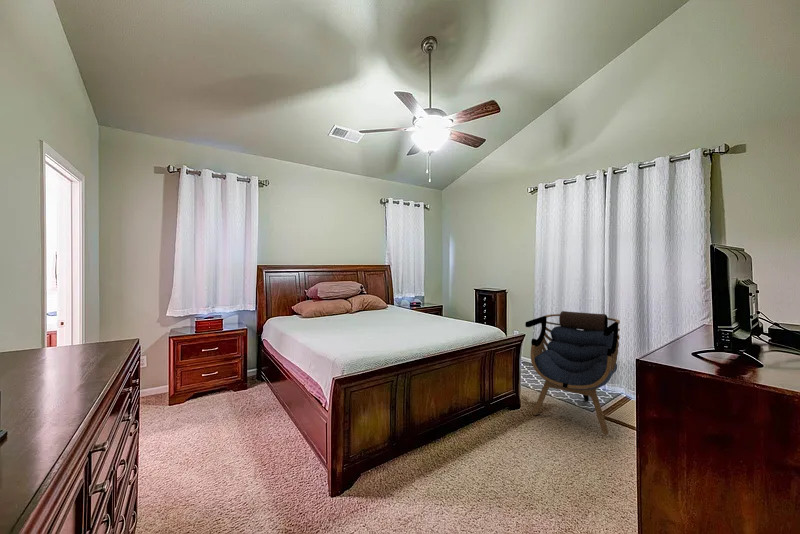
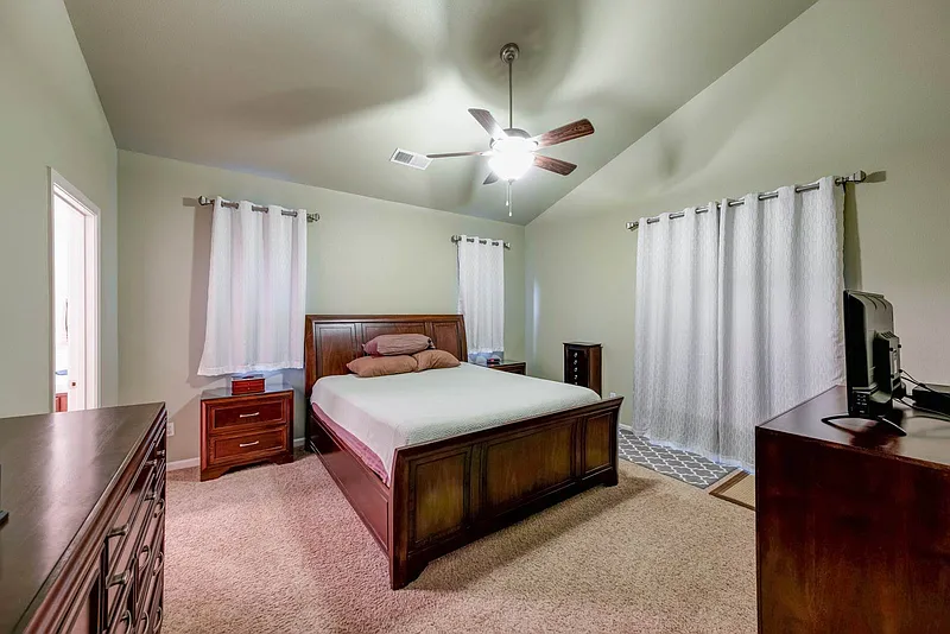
- armchair (576, 364)
